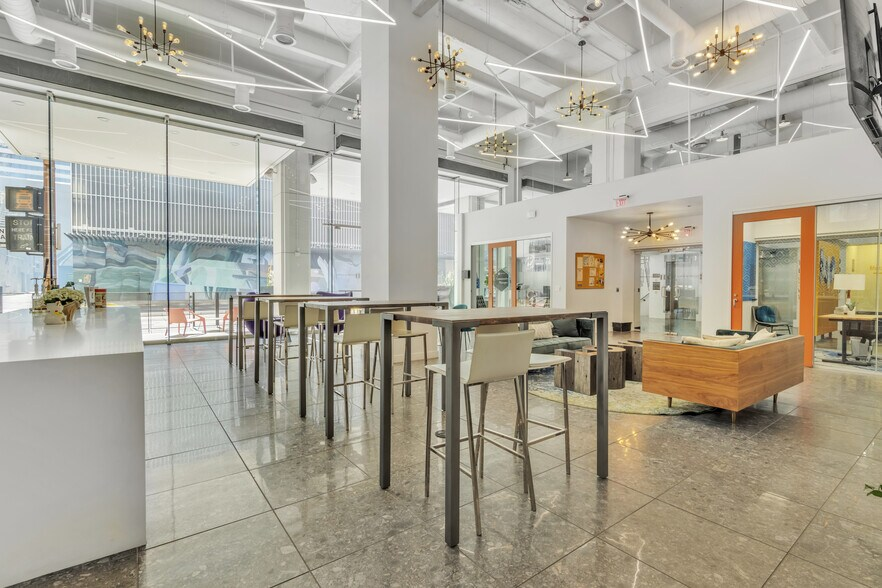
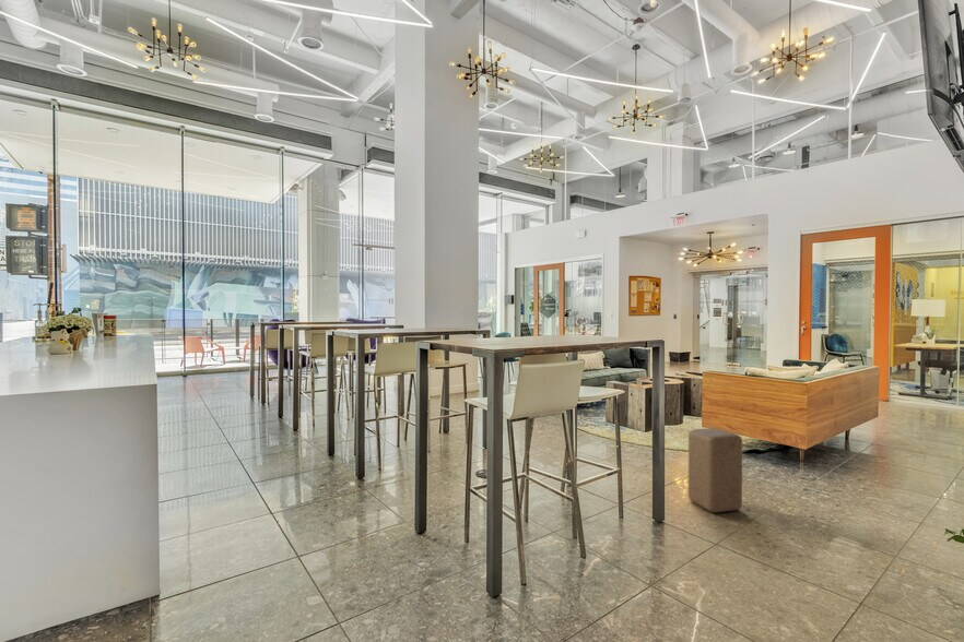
+ stool (714, 468)
